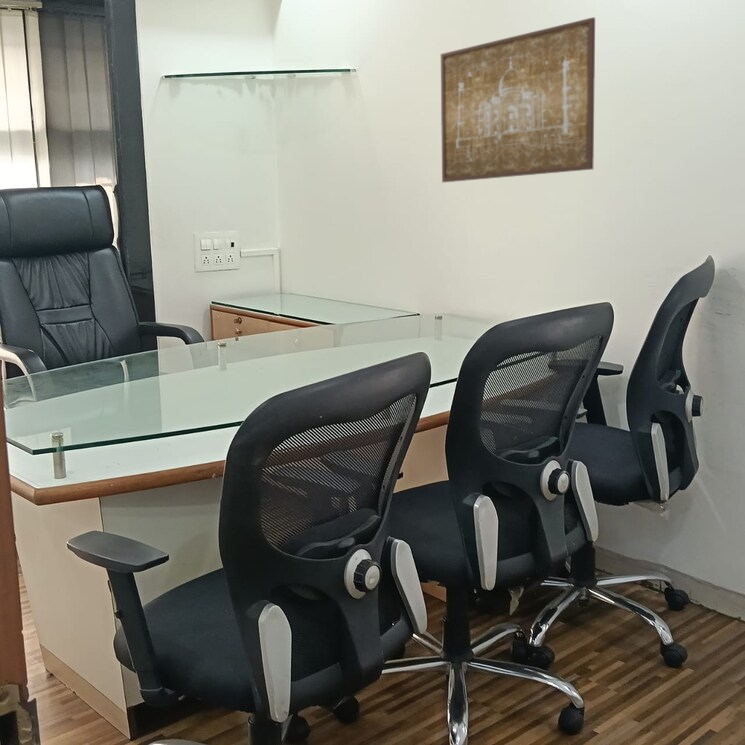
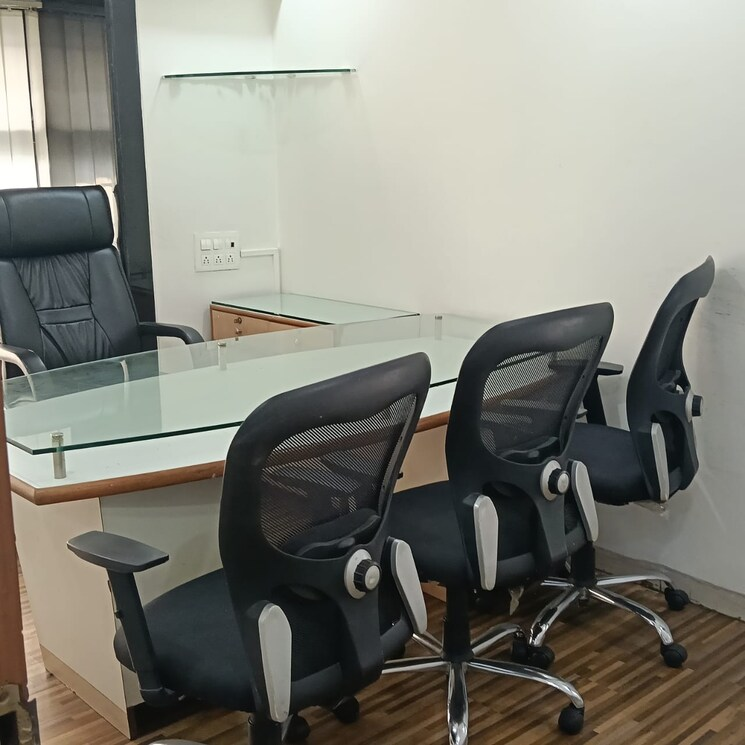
- wall art (511, 107)
